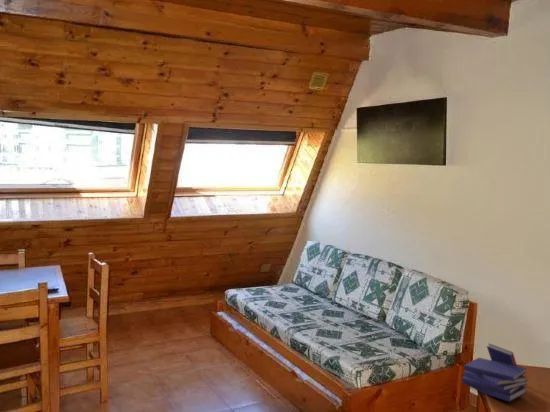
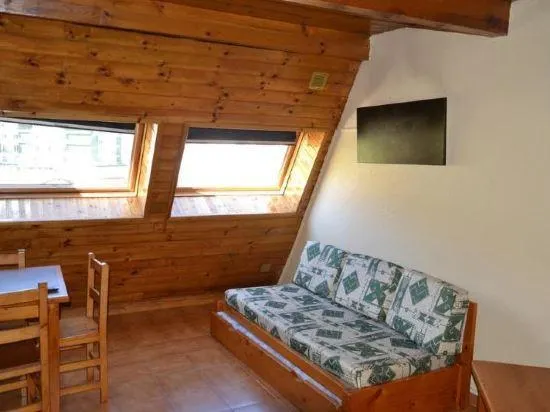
- book (498, 367)
